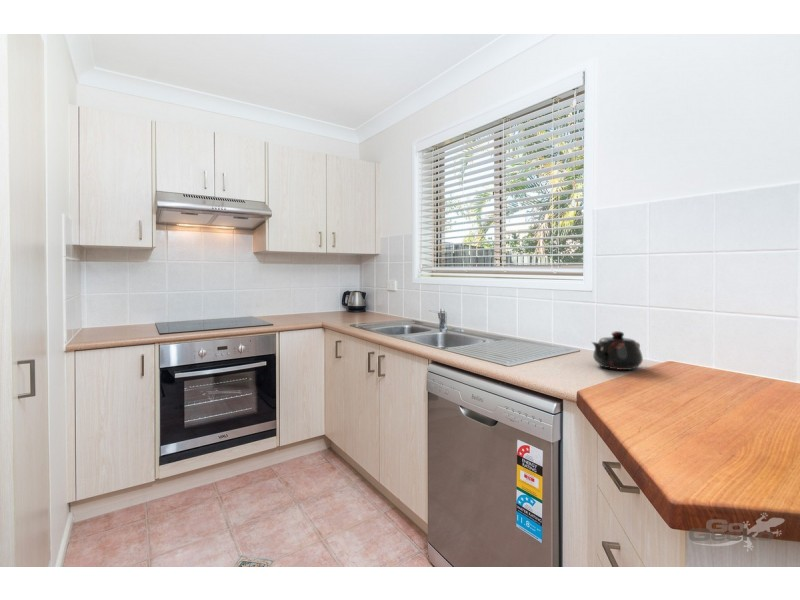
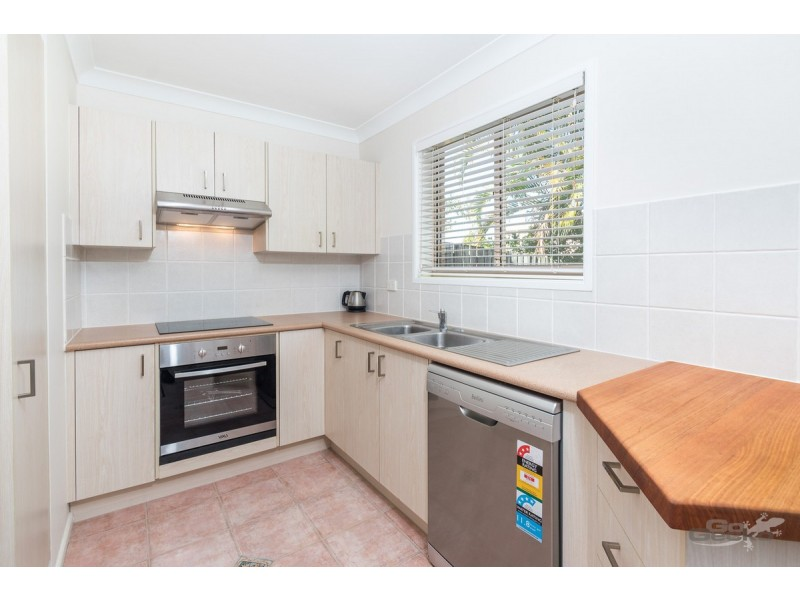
- teapot (615, 349)
